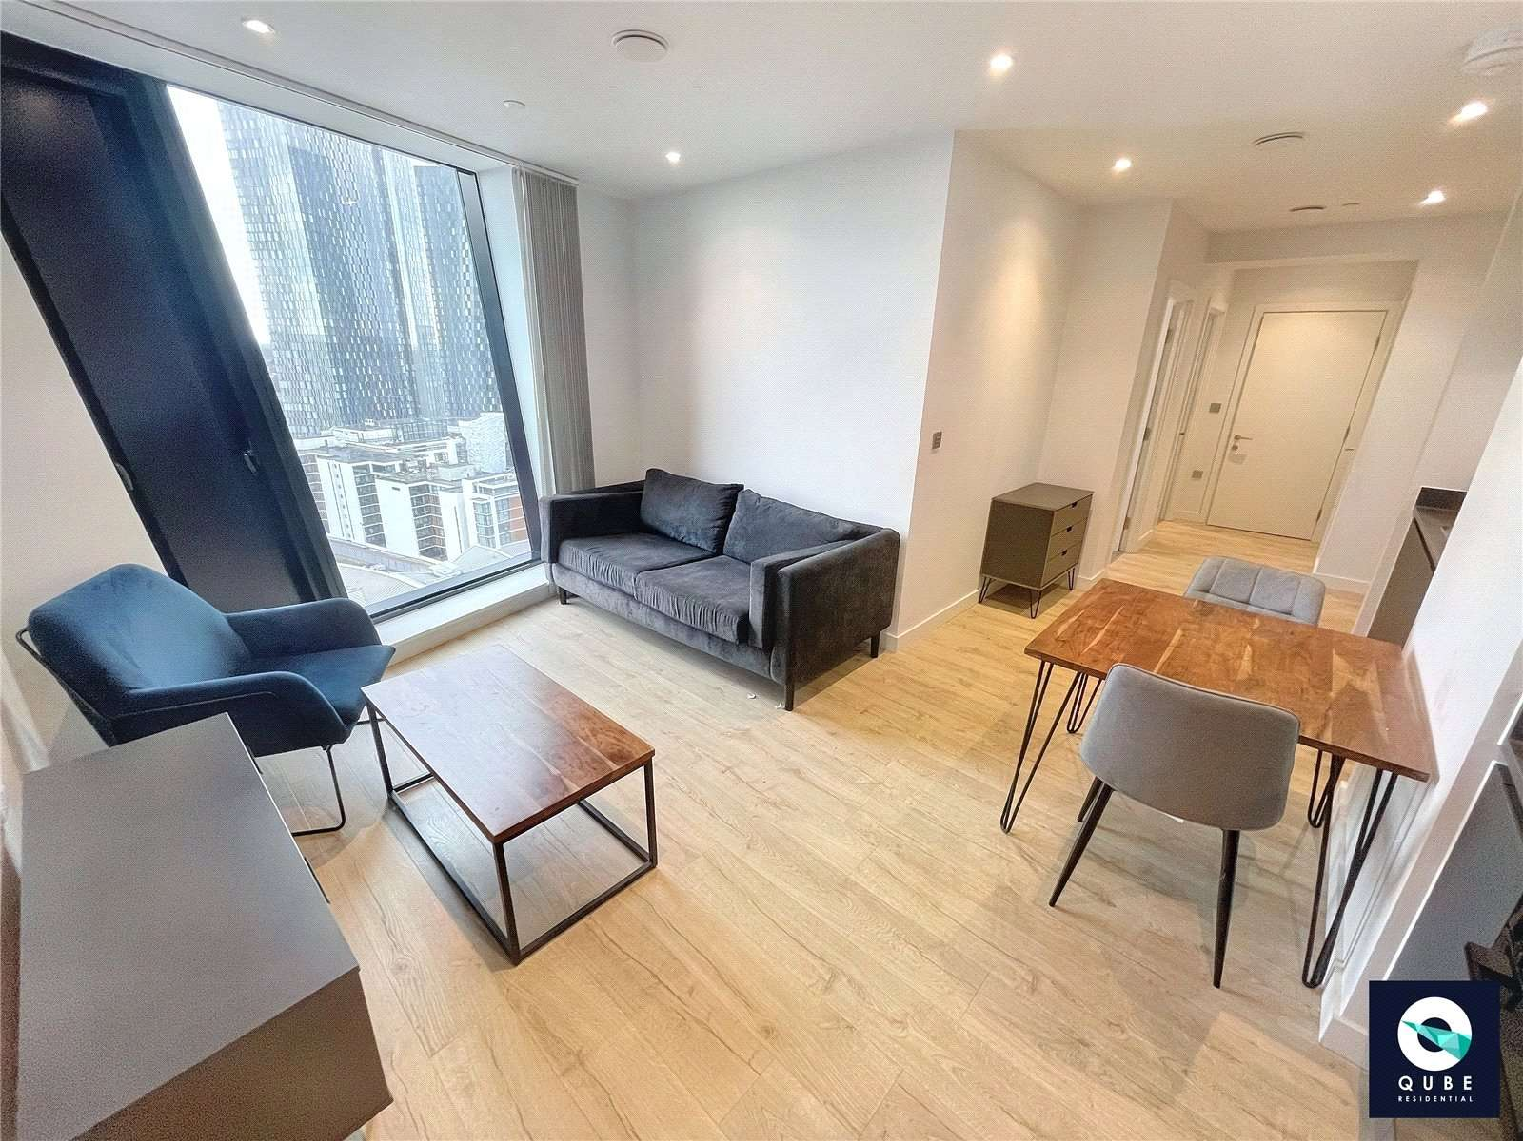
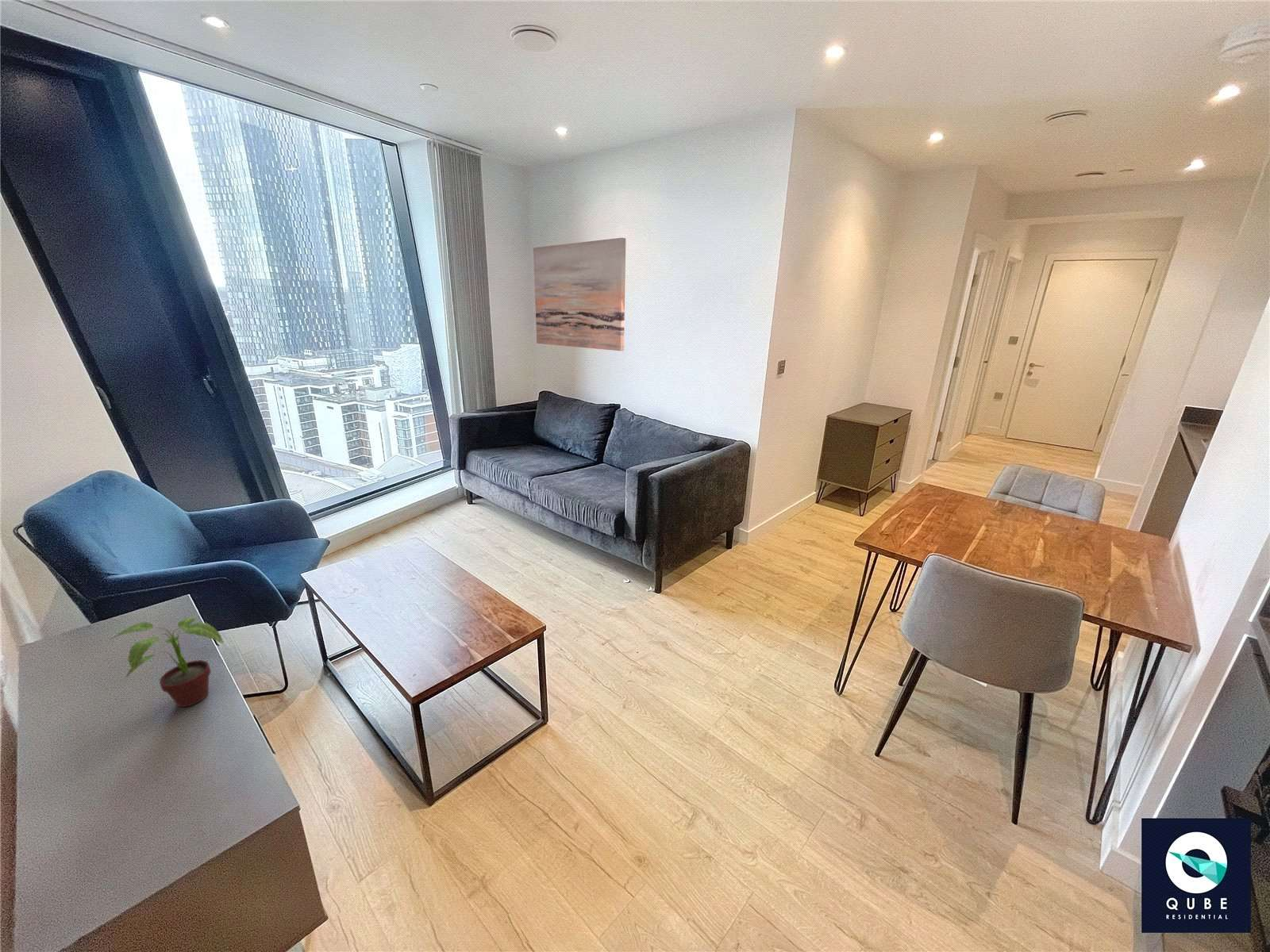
+ potted plant (175, 662)
+ wall art (576, 297)
